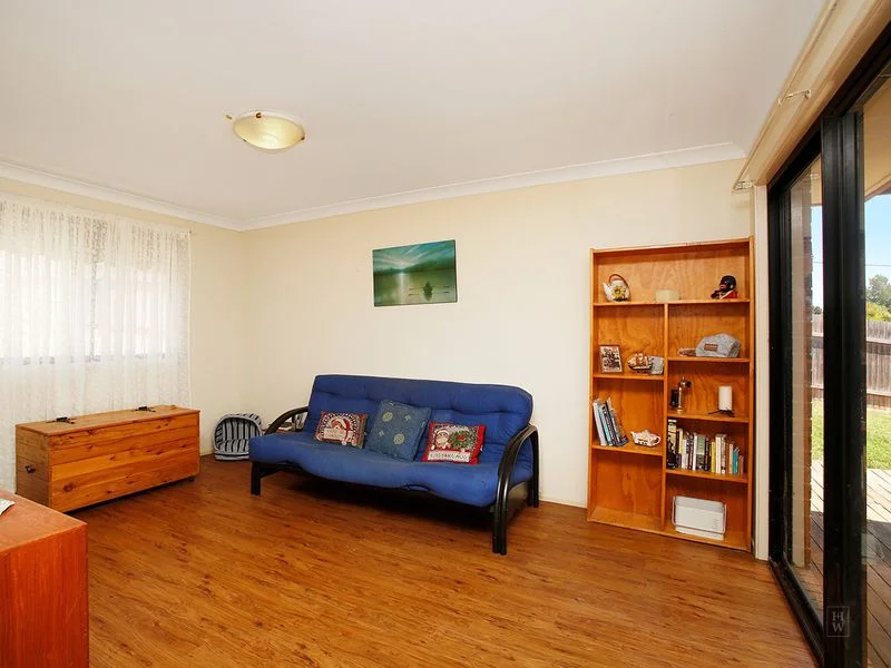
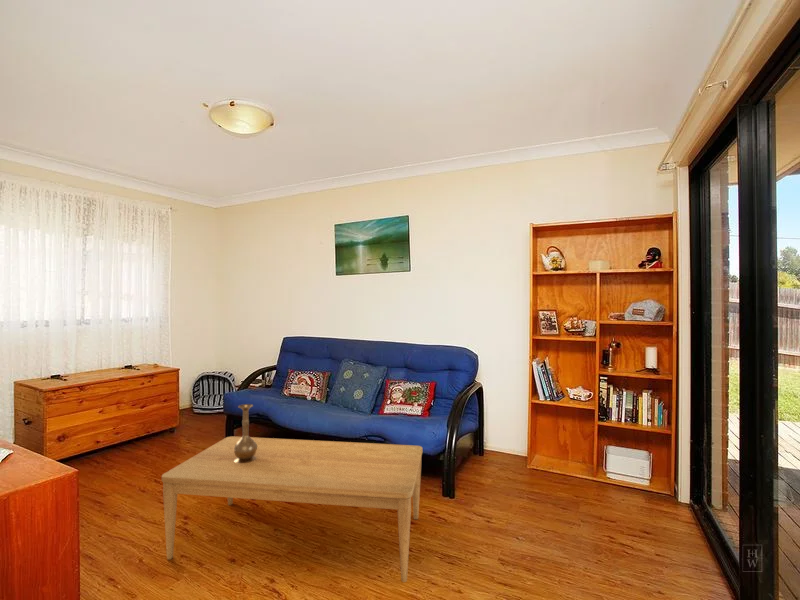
+ vase (245, 432)
+ coffee table (303, 498)
